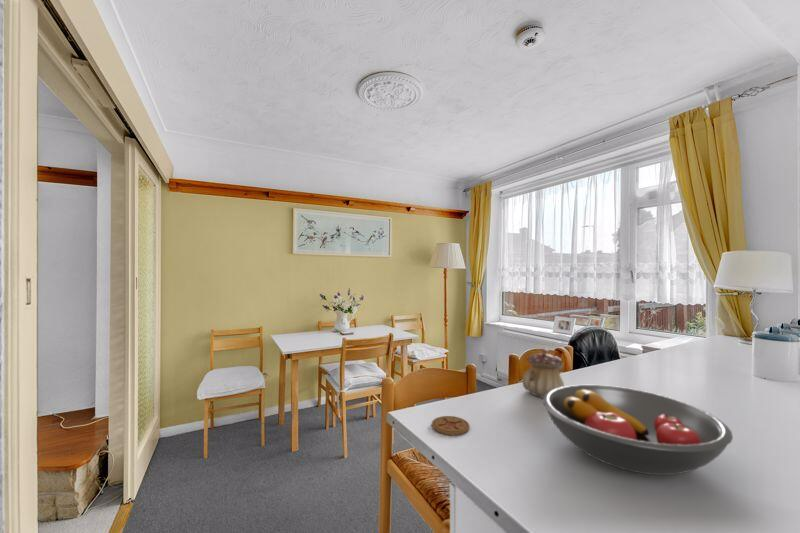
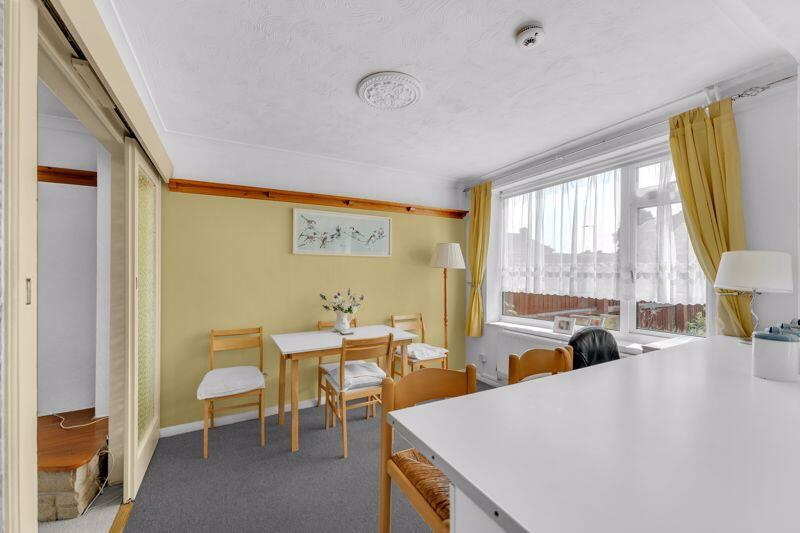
- fruit bowl (626, 425)
- teapot (542, 370)
- coaster (450, 425)
